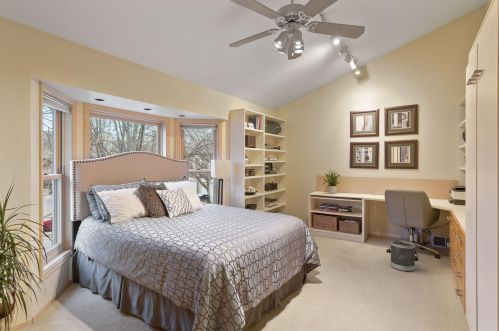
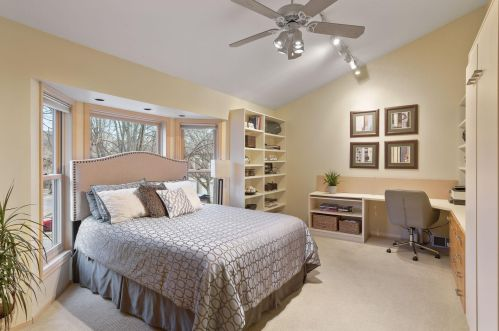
- wastebasket (402, 254)
